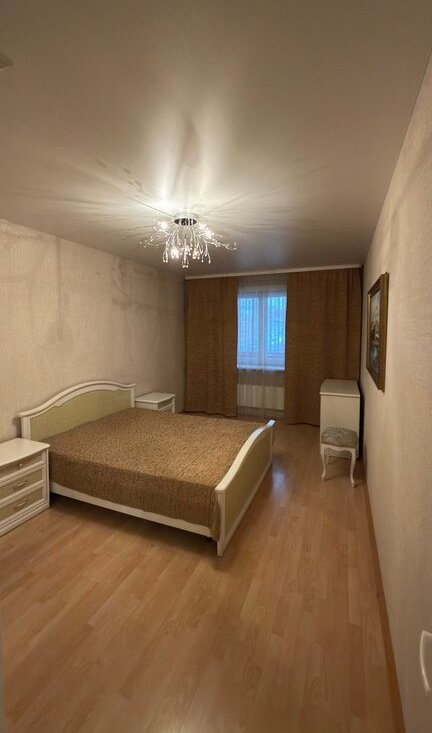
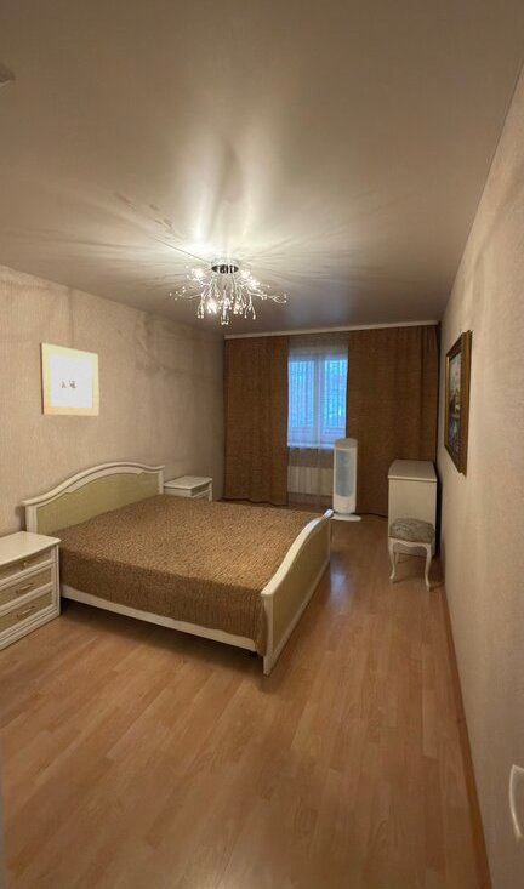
+ air purifier (344, 478)
+ wall art (72, 382)
